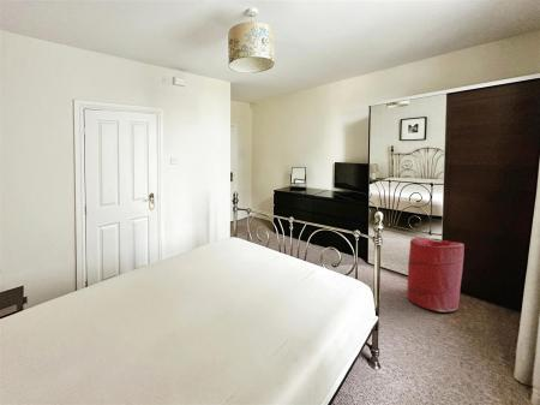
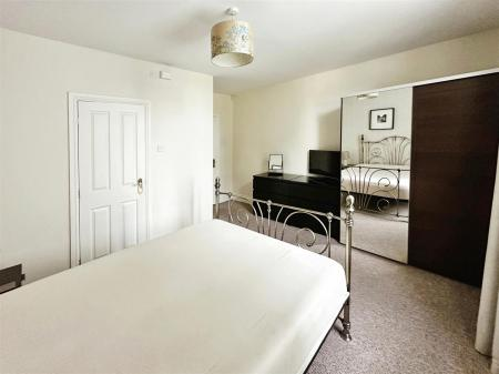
- laundry hamper (433, 270)
